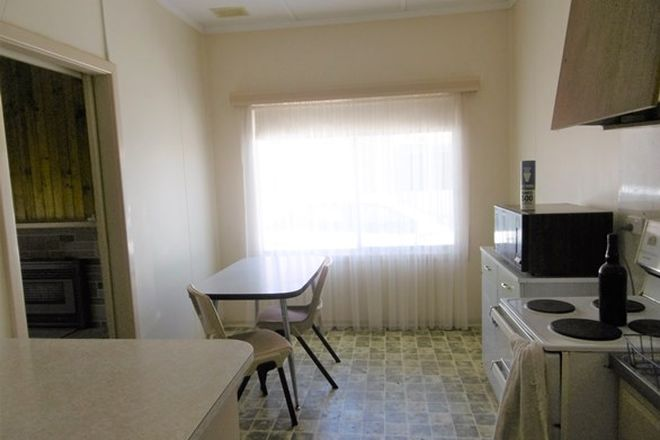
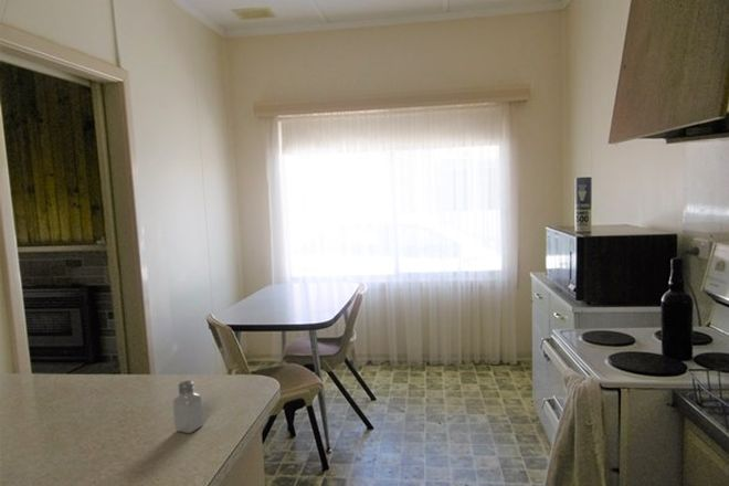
+ saltshaker (187, 404)
